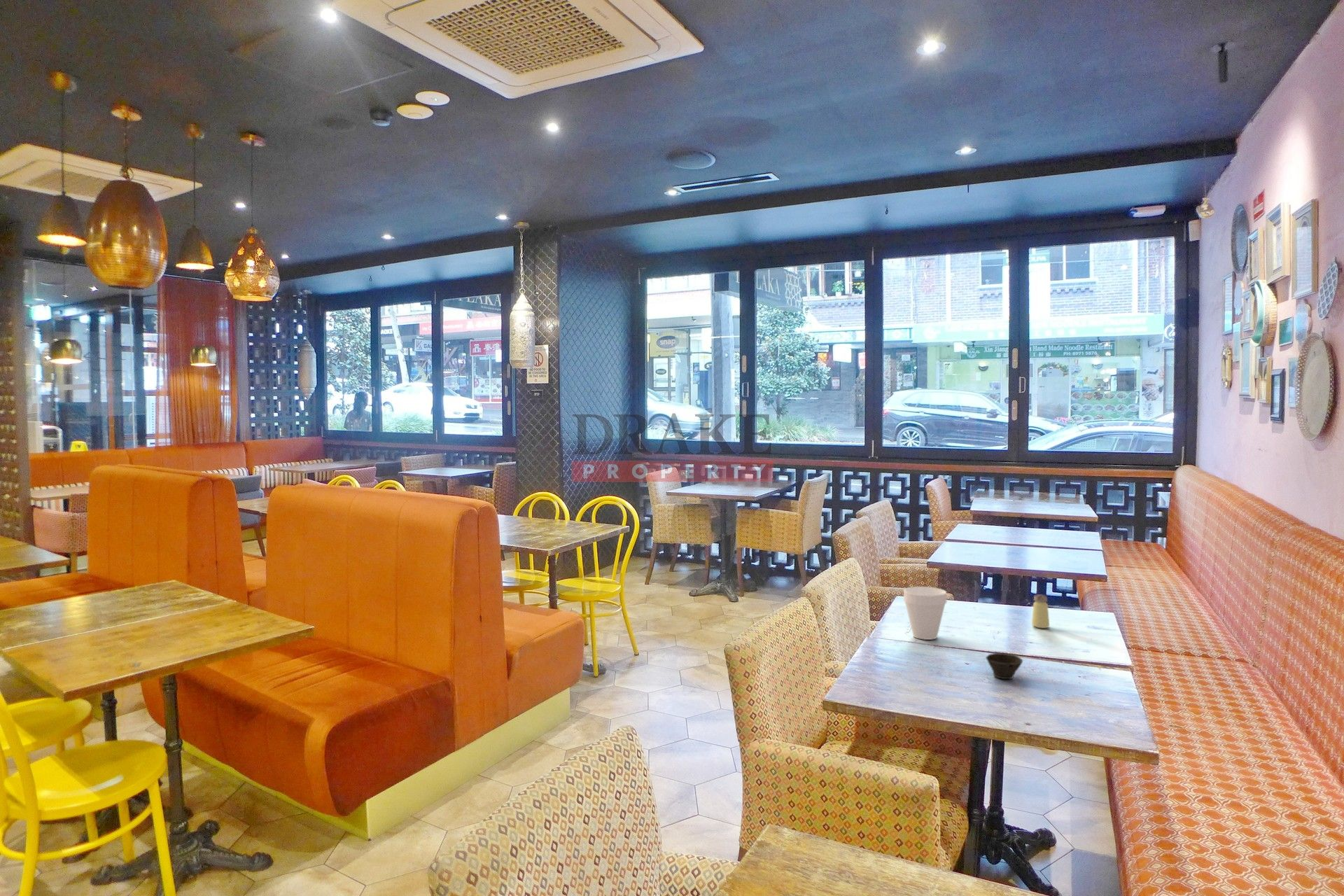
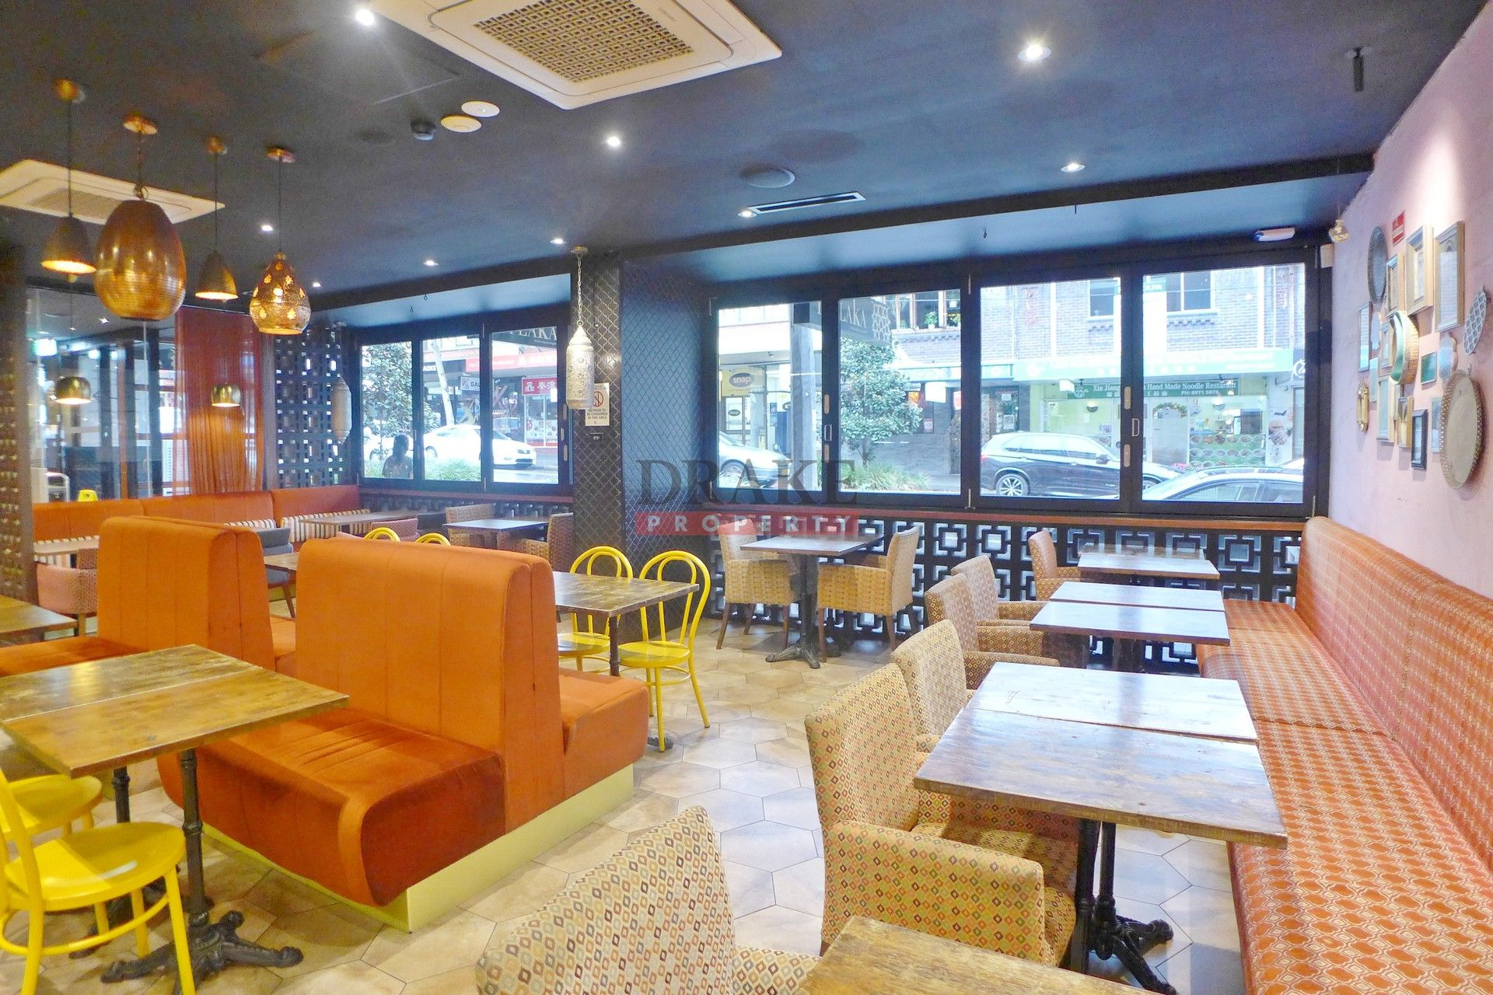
- saltshaker (1040, 610)
- cup (1006, 666)
- cup (925, 613)
